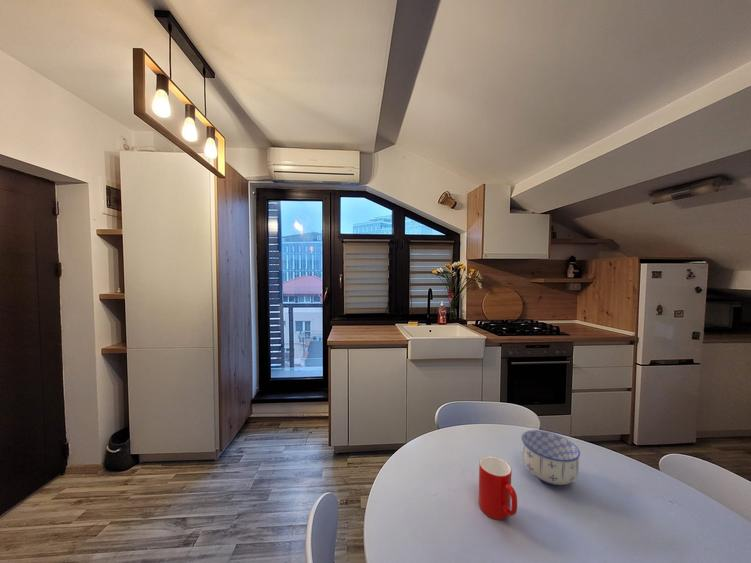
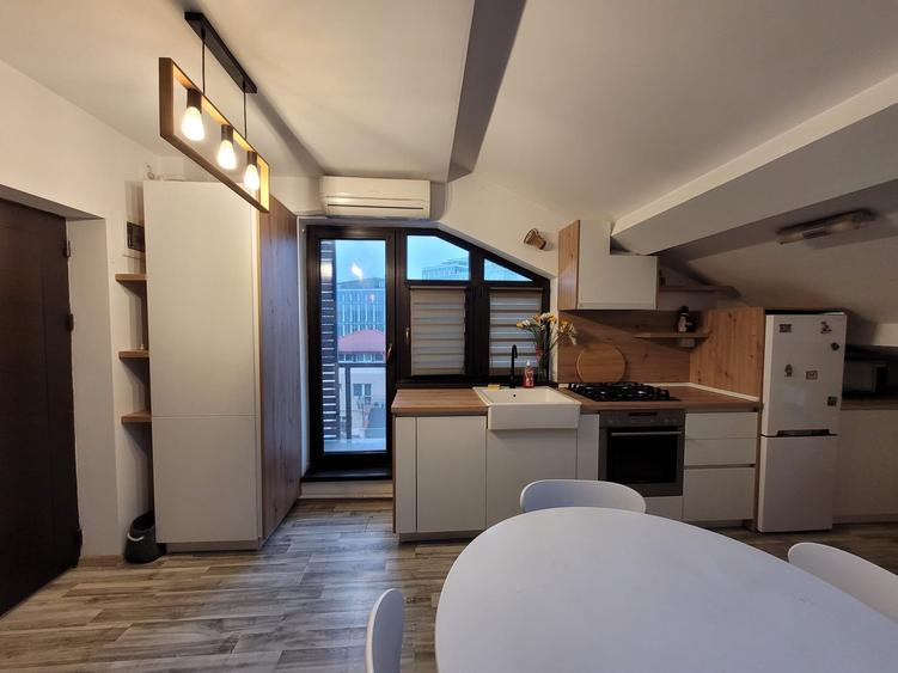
- bowl (549, 460)
- cup (497, 491)
